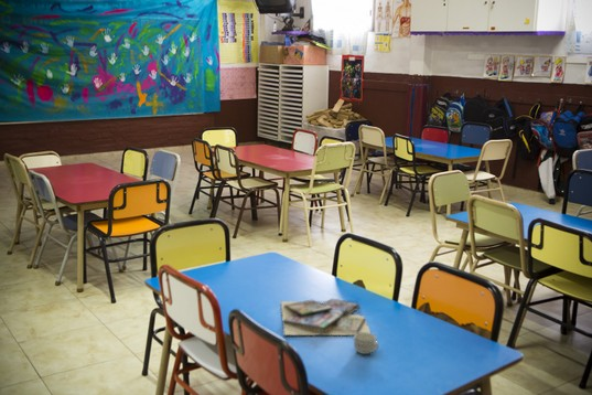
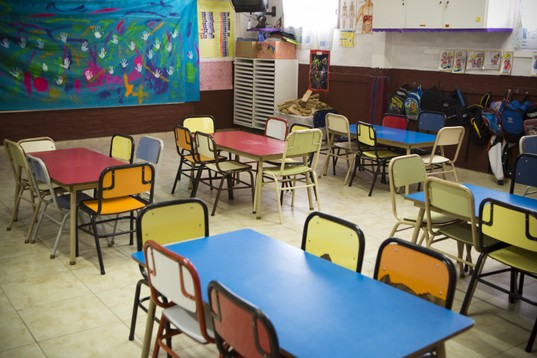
- video game cases (323, 311)
- cup (366, 344)
